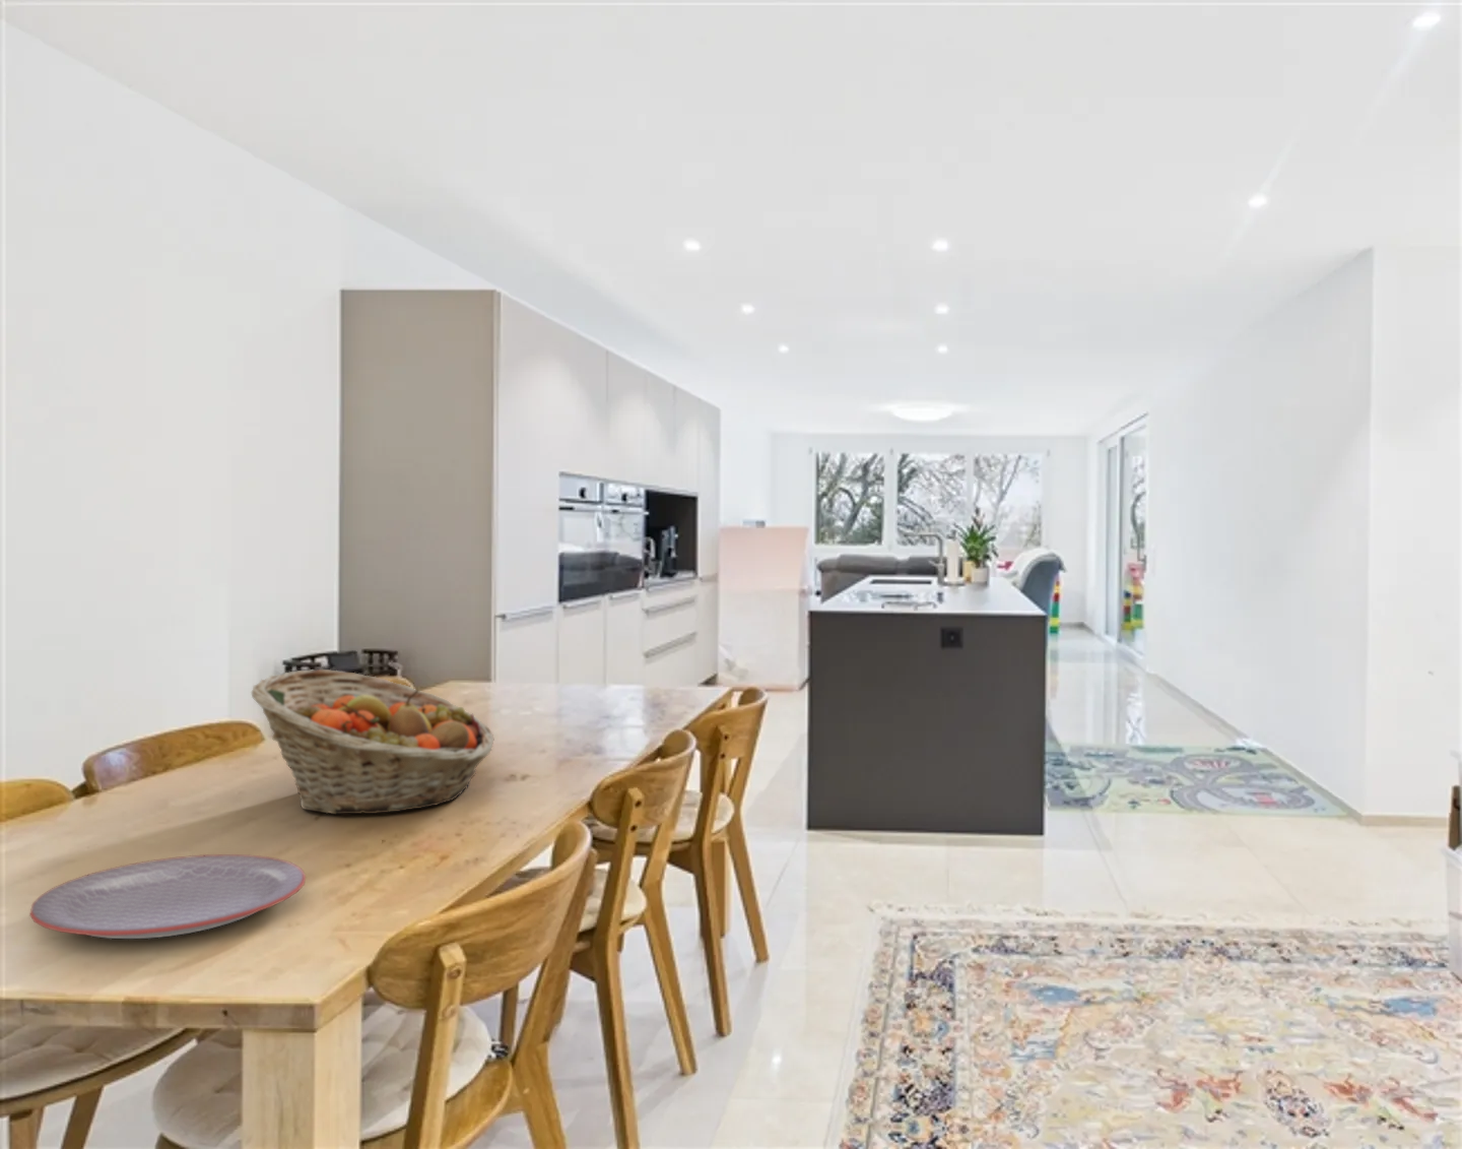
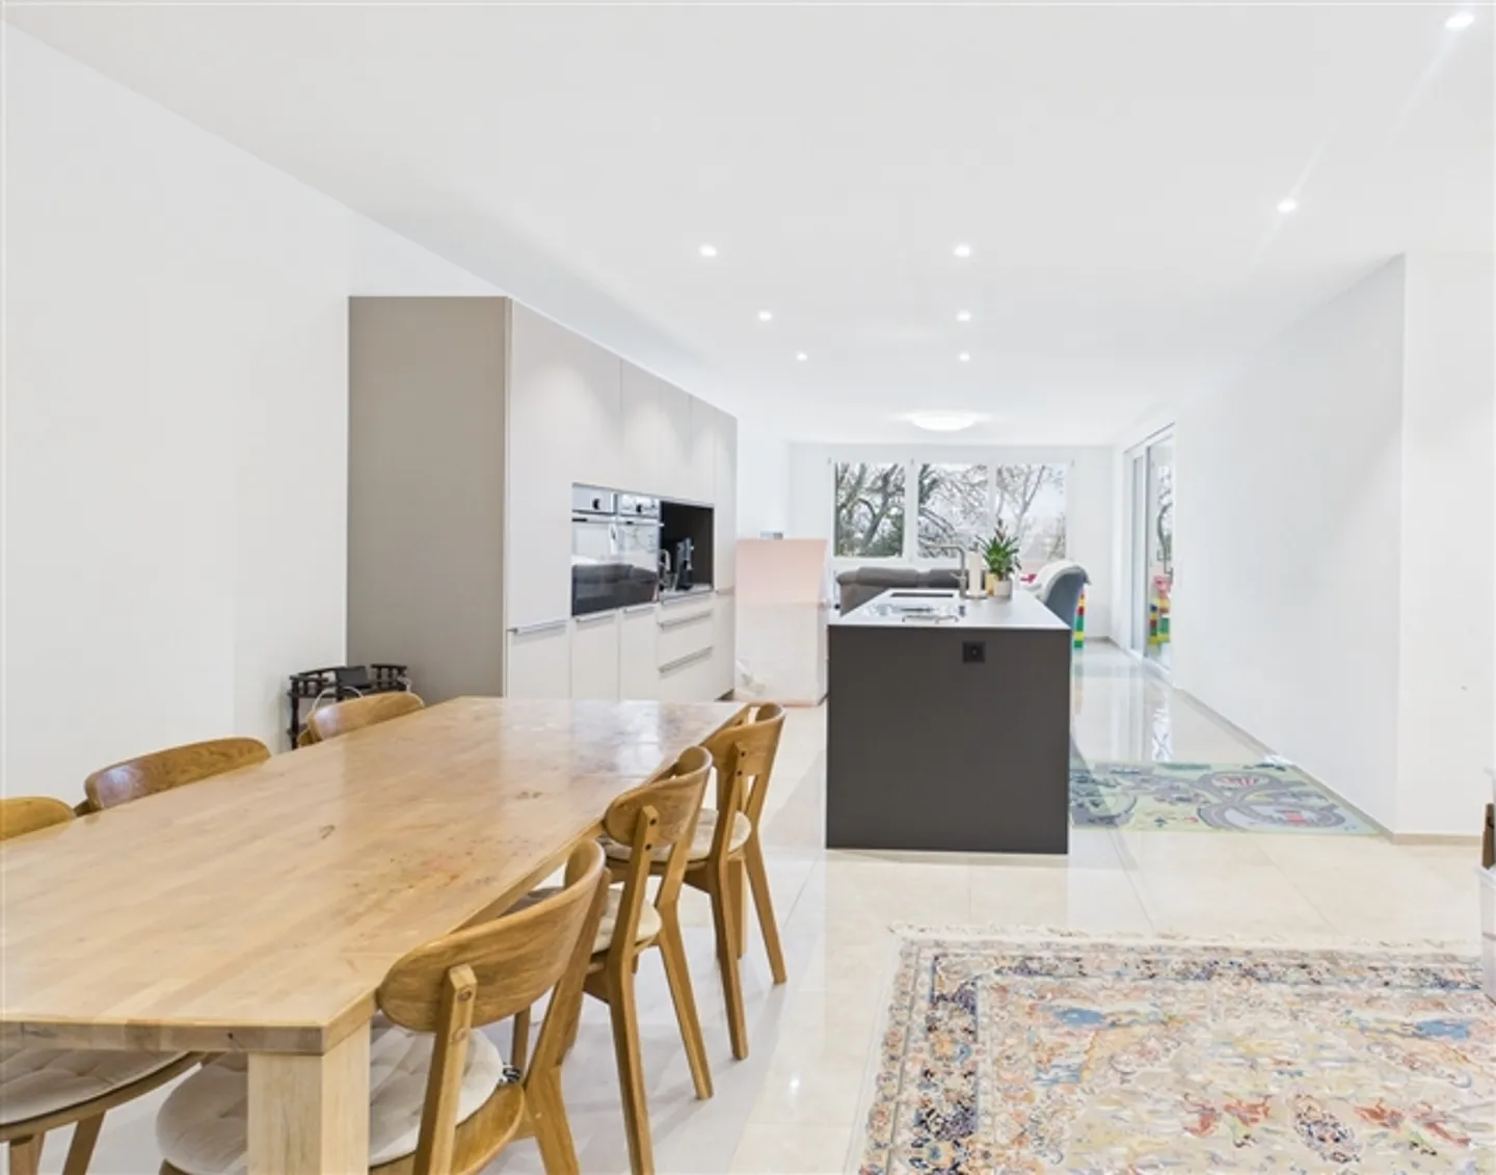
- fruit basket (377, 734)
- plate (174, 899)
